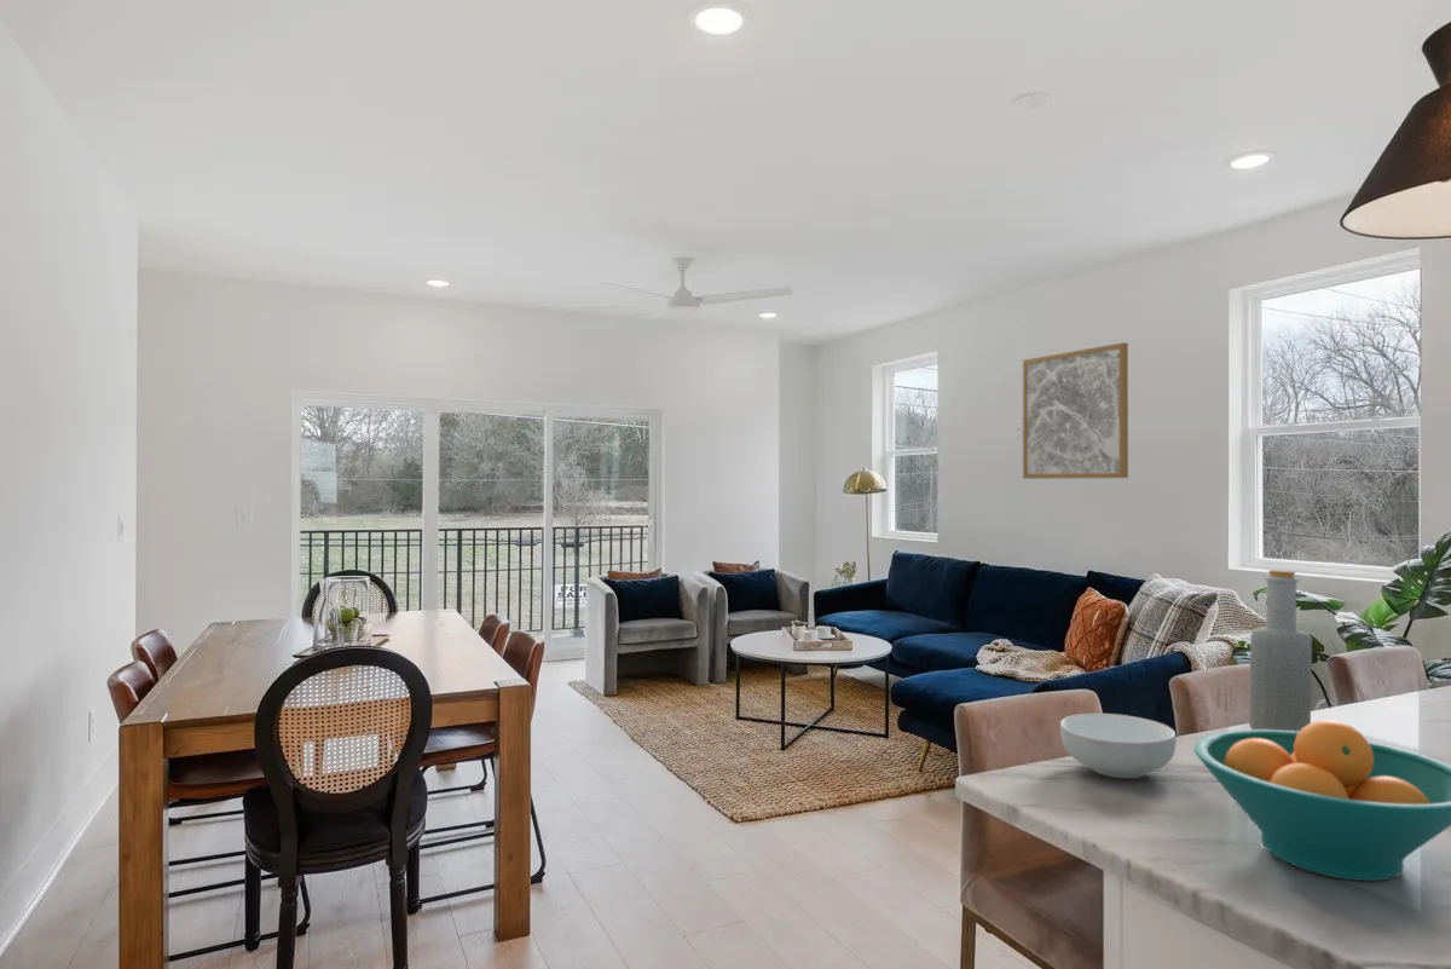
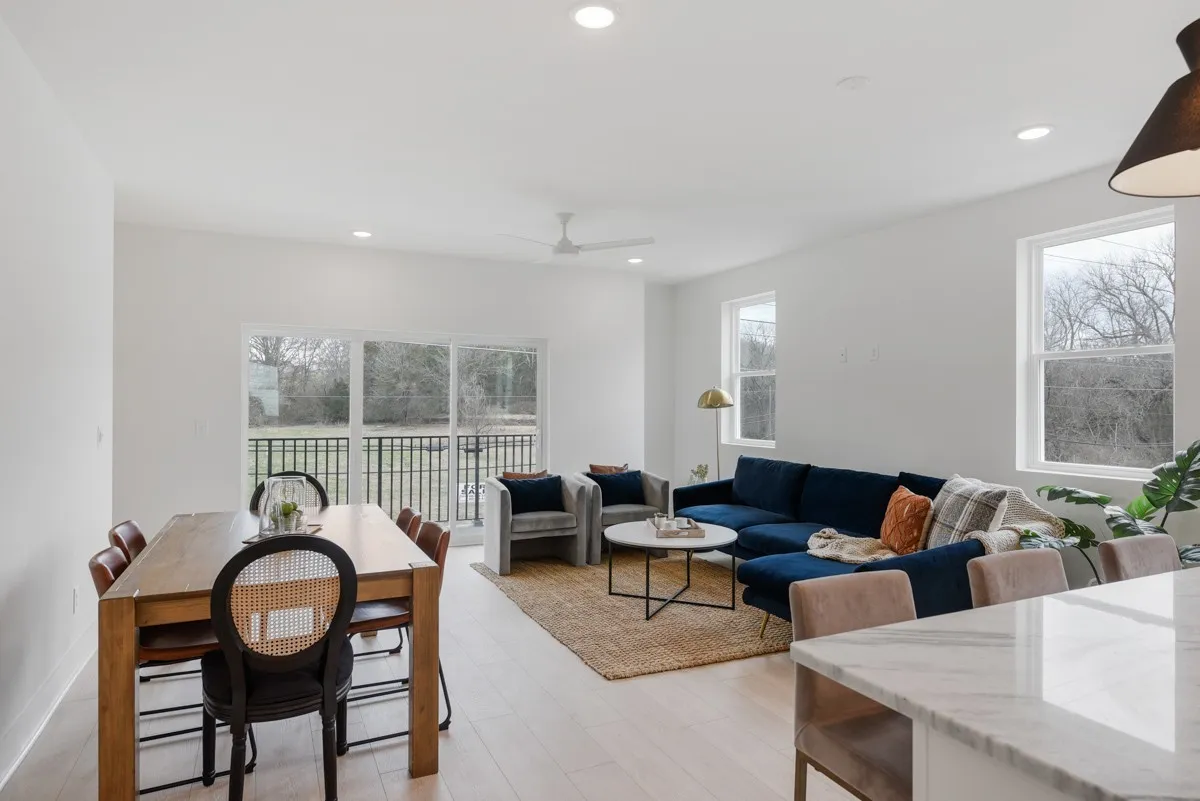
- cereal bowl (1116, 748)
- wall art (1071, 415)
- fruit bowl (1329, 789)
- bottle (1279, 653)
